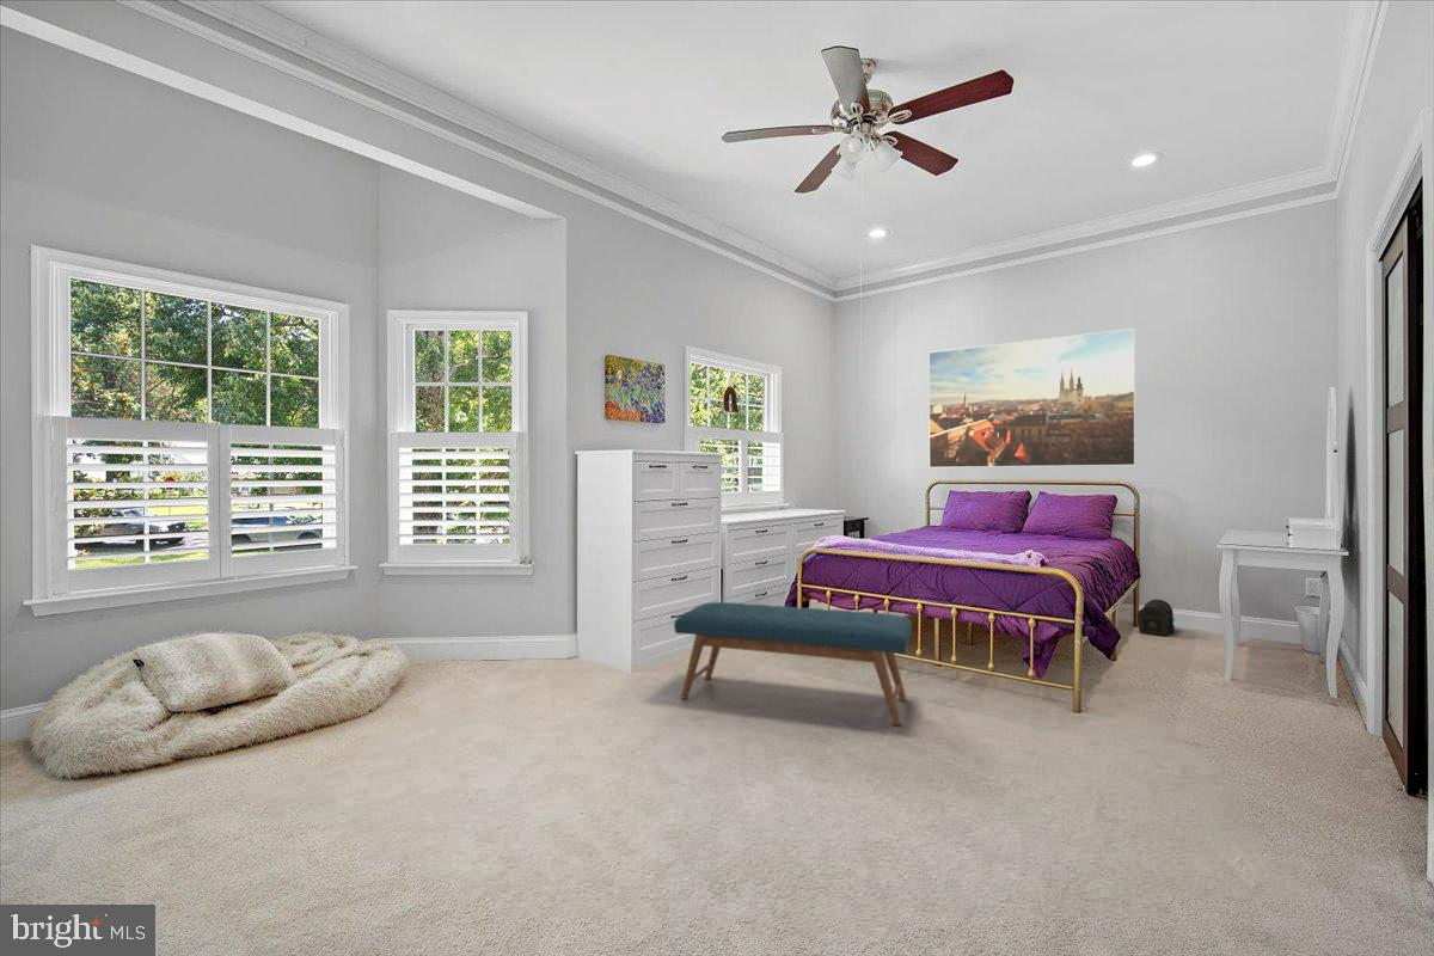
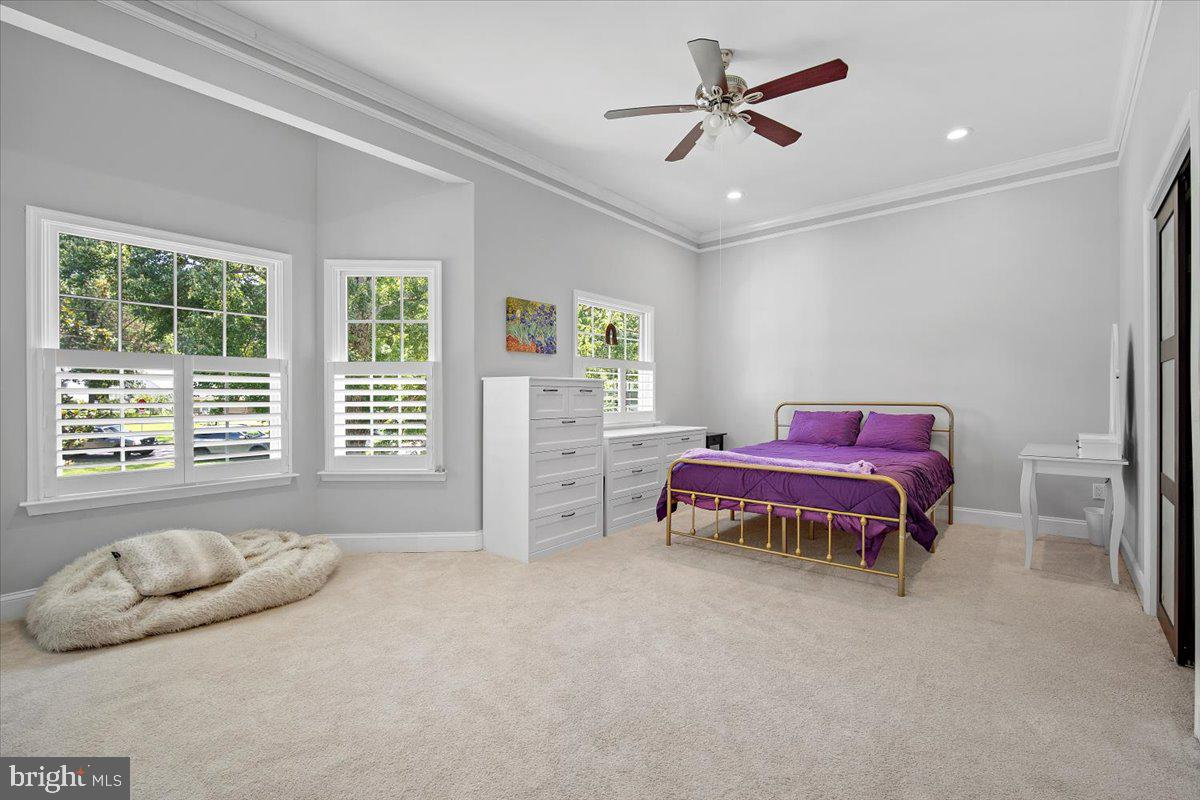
- bench (792, 654)
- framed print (1023, 404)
- treasure chest (1157, 617)
